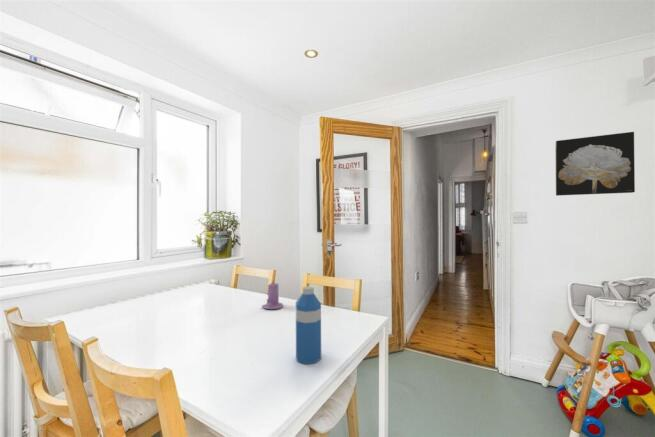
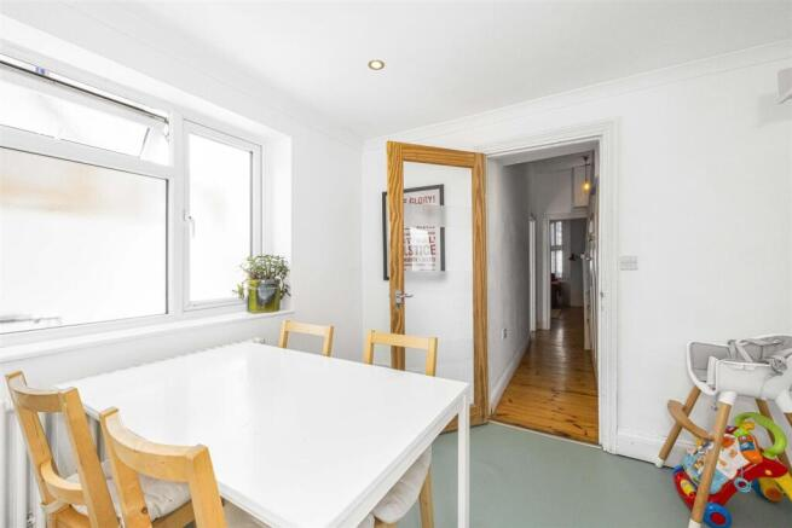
- candle (273, 293)
- water bottle (308, 322)
- wall art (592, 165)
